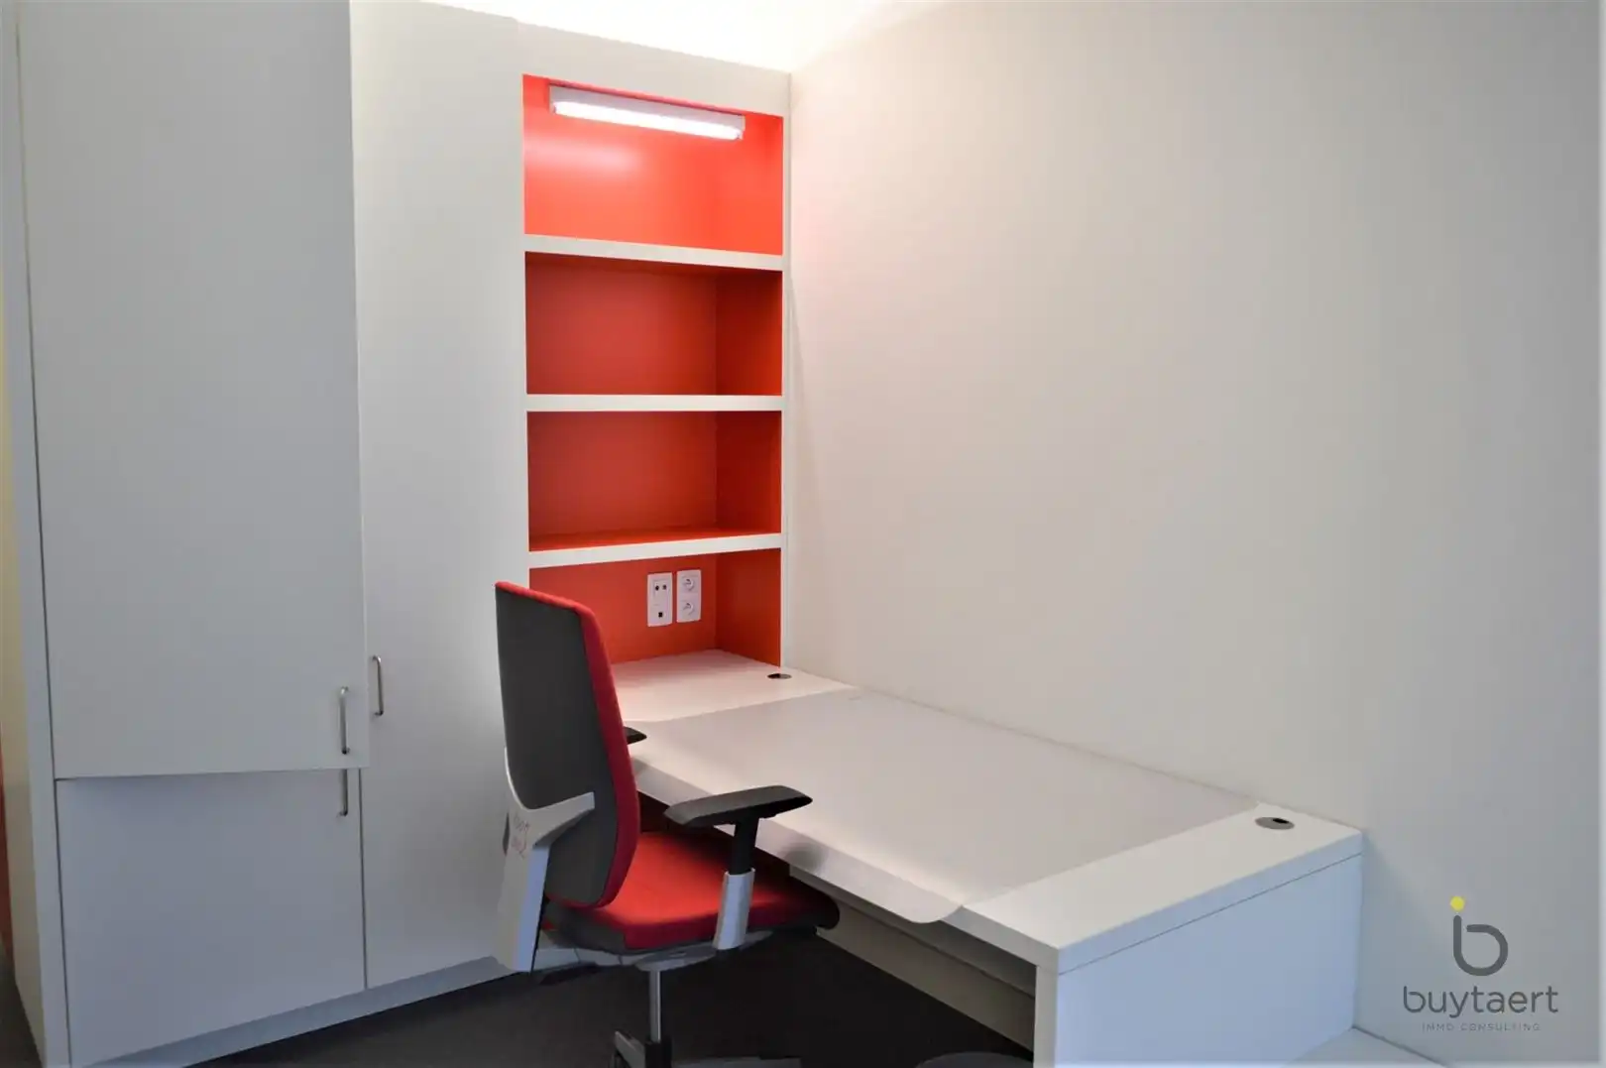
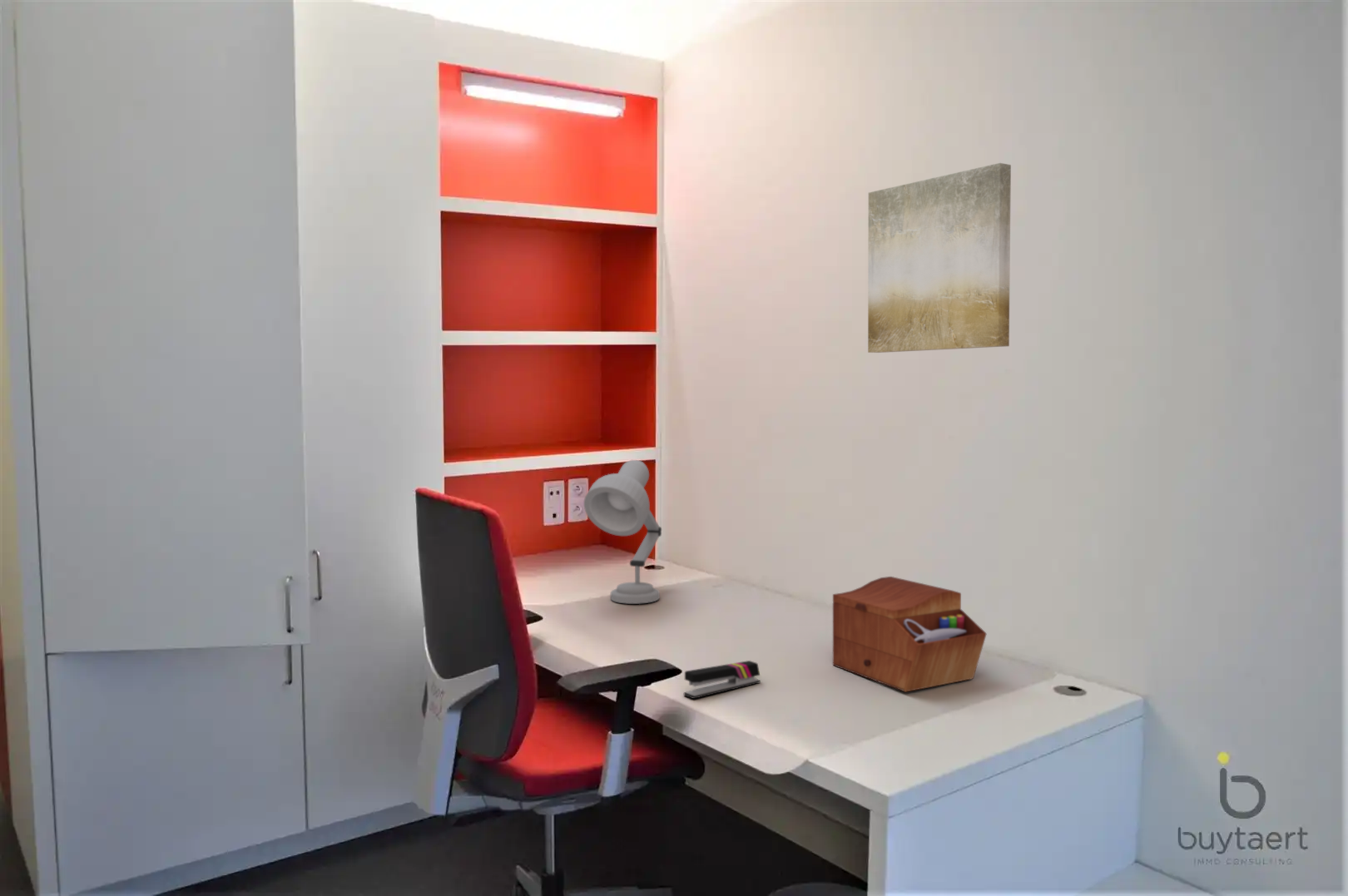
+ sewing box (904, 631)
+ desk lamp (629, 531)
+ stapler (722, 676)
+ wall art (934, 265)
